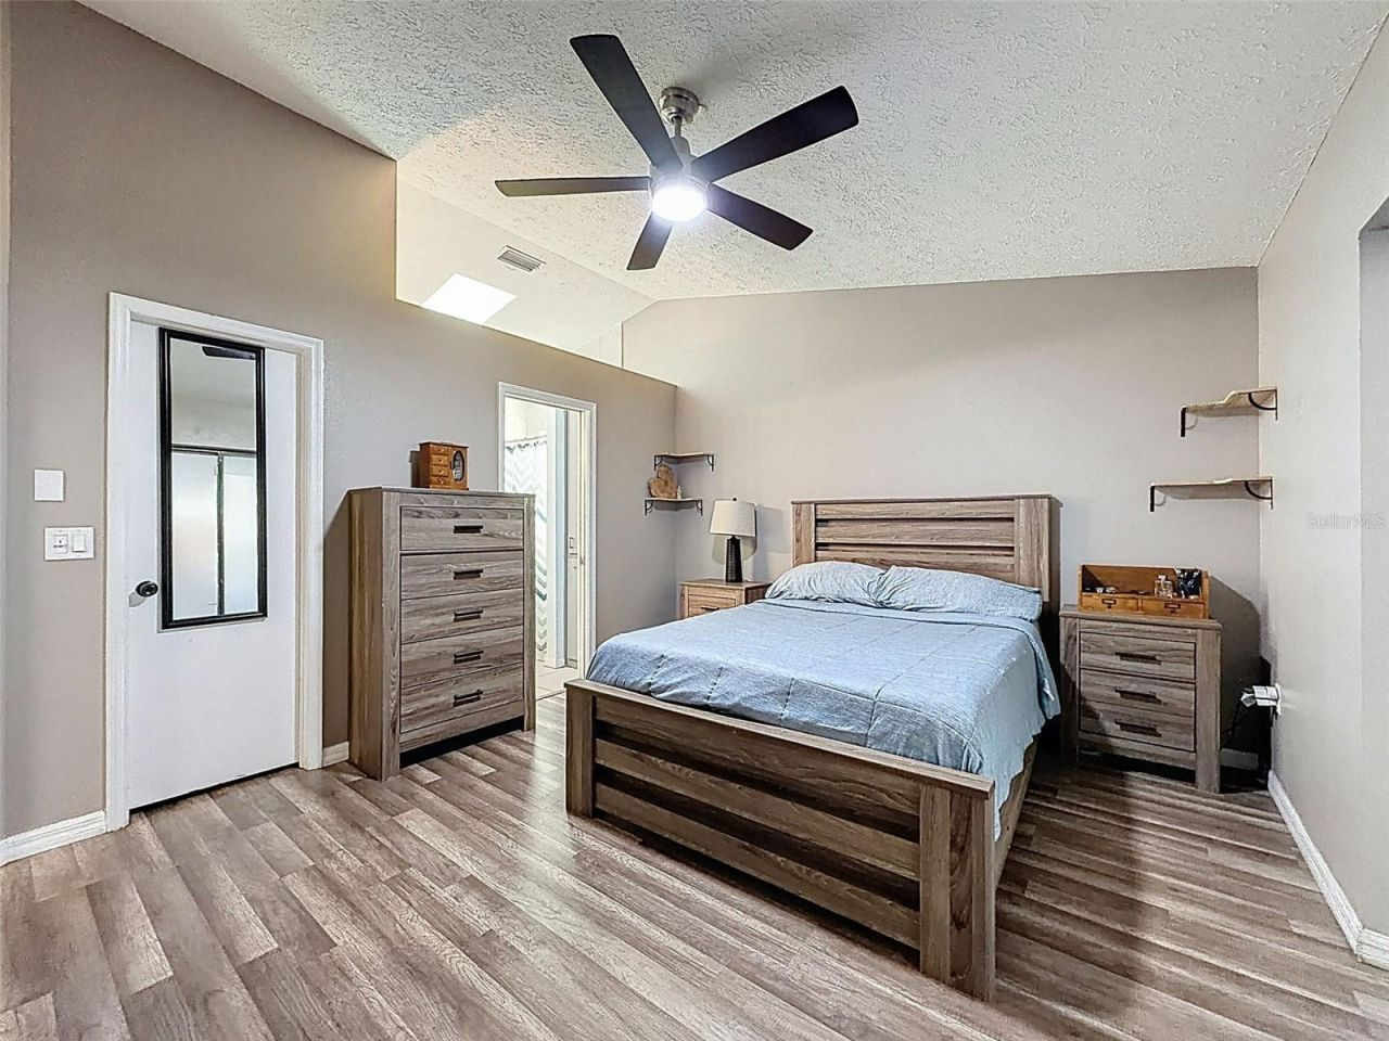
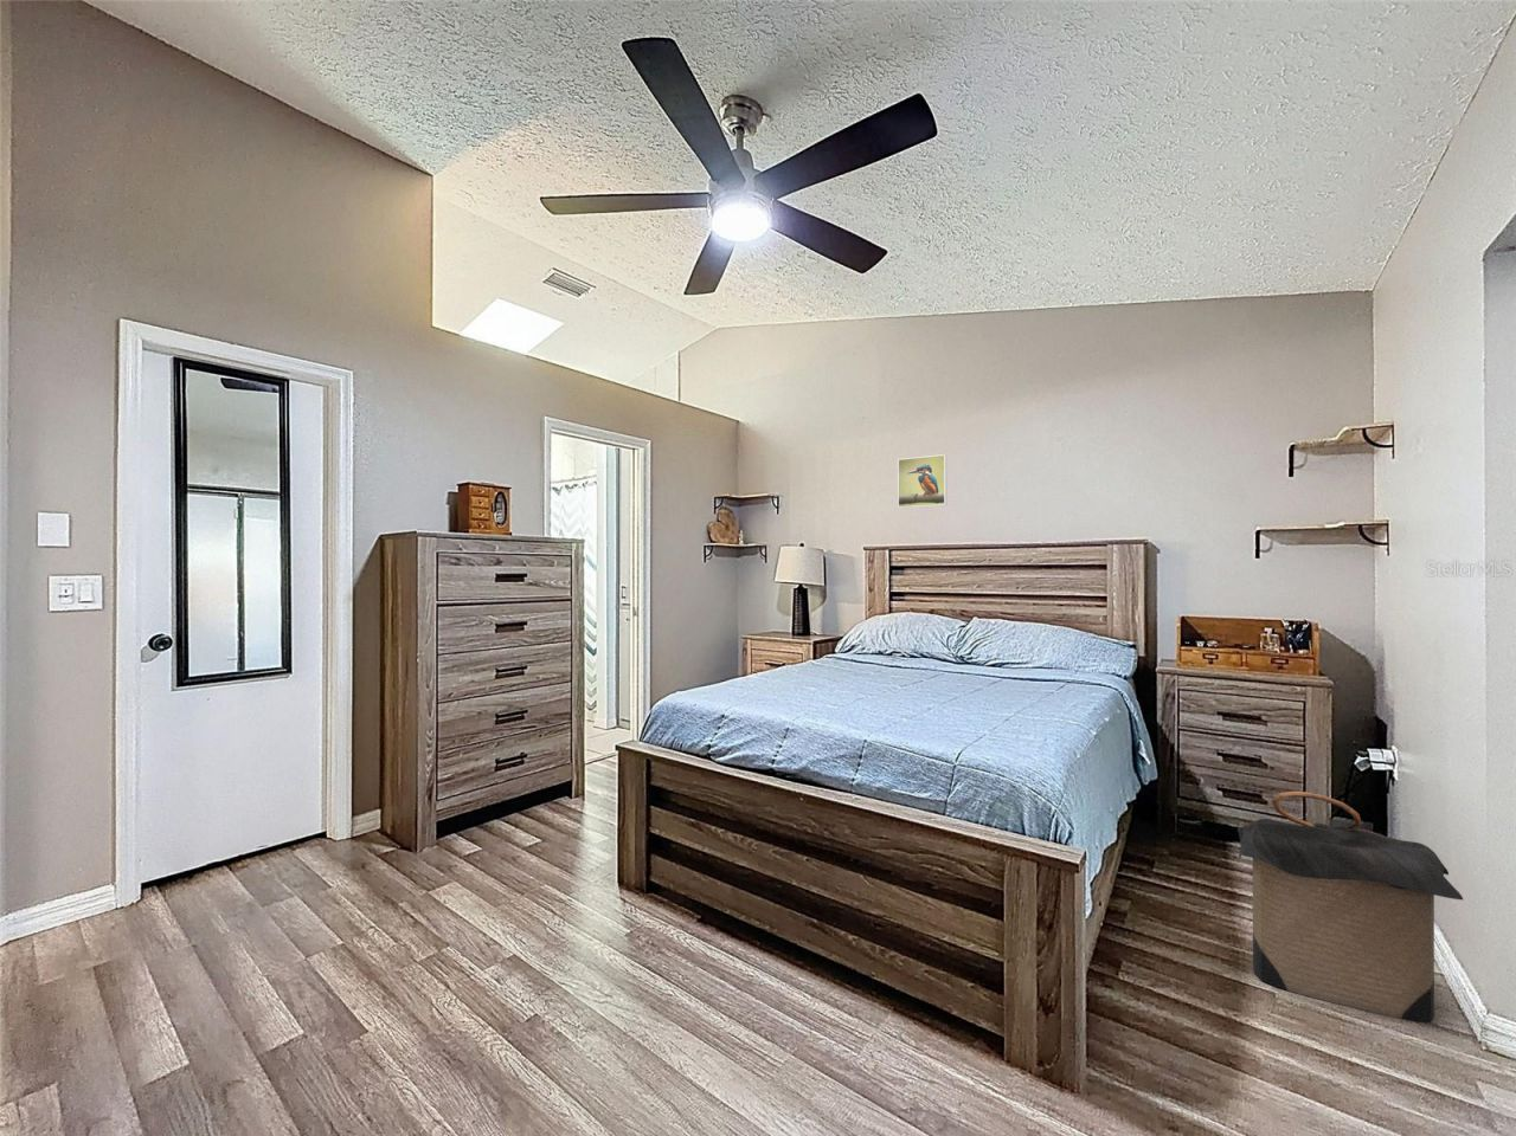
+ laundry hamper (1341, 889)
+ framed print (922, 482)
